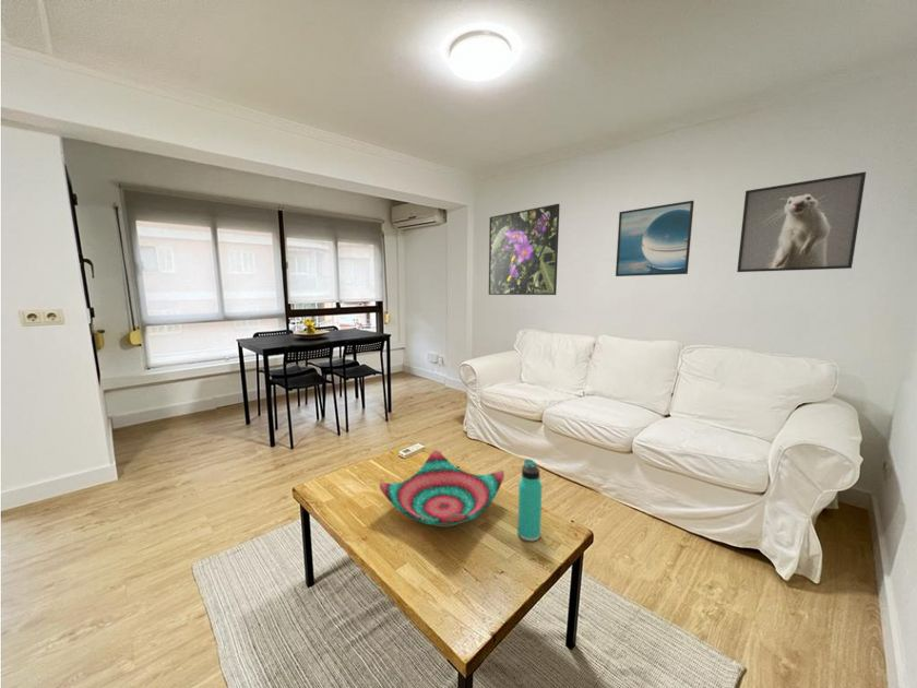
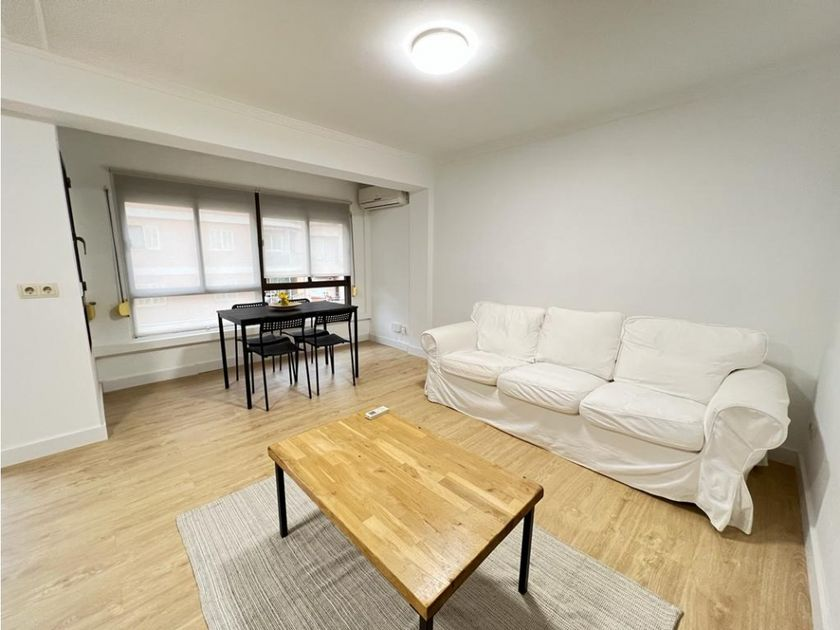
- thermos bottle (529, 499)
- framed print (652, 241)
- decorative bowl (443, 494)
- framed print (795, 226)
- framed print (521, 253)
